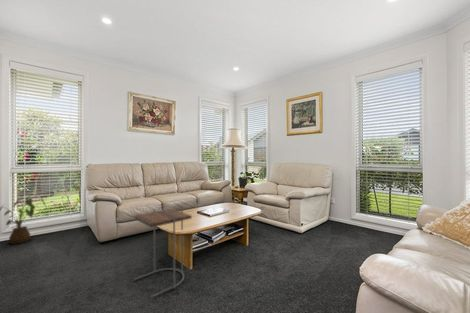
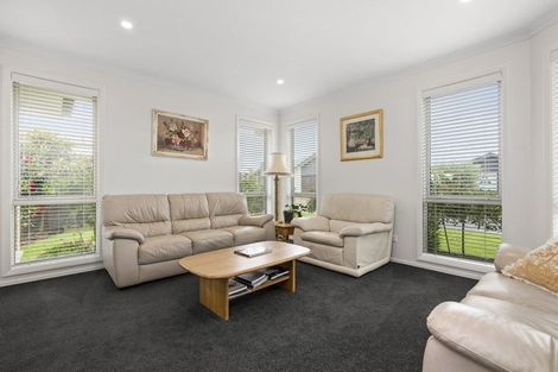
- house plant (23, 219)
- side table (154, 246)
